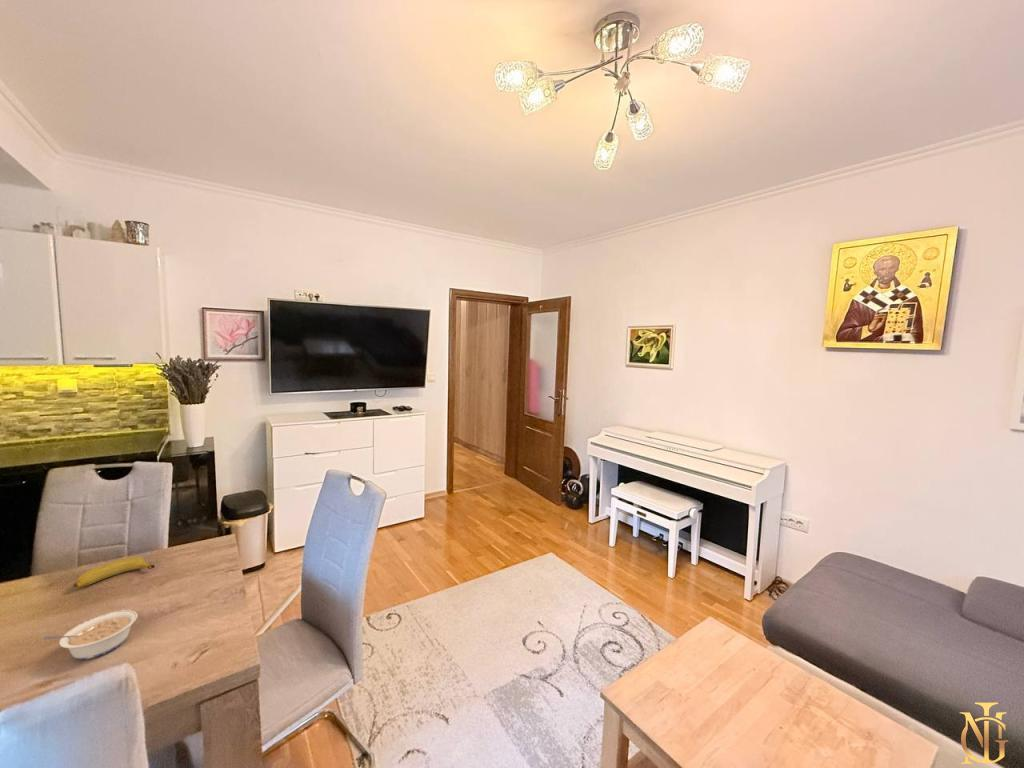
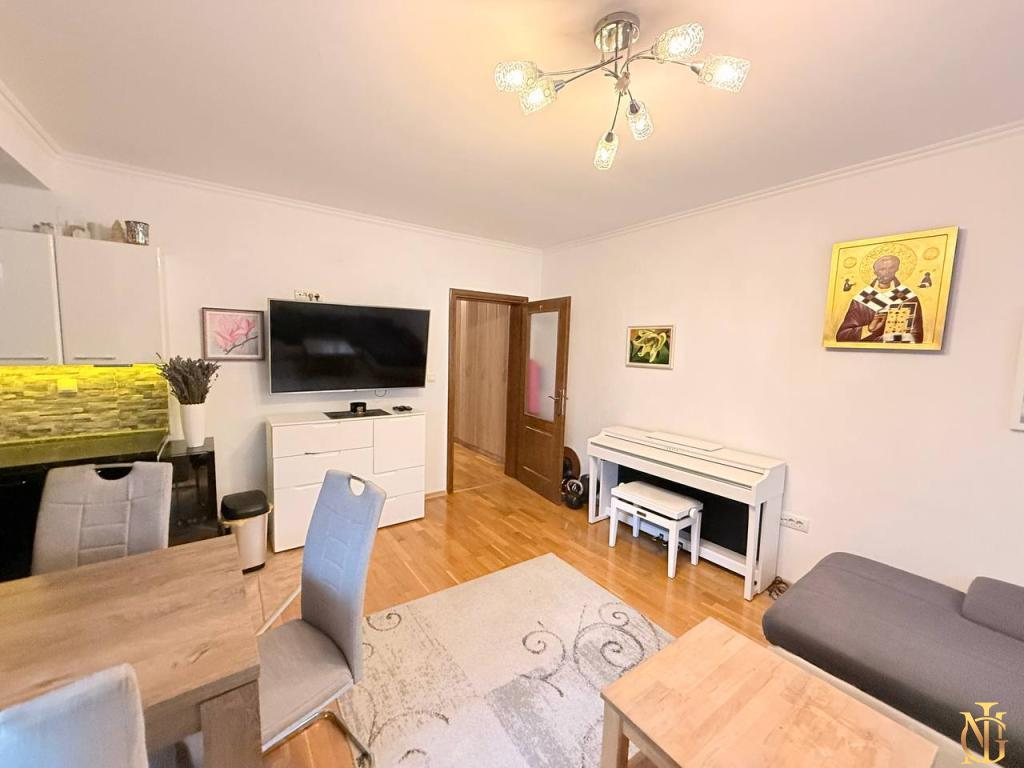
- legume (97, 636)
- banana (113, 572)
